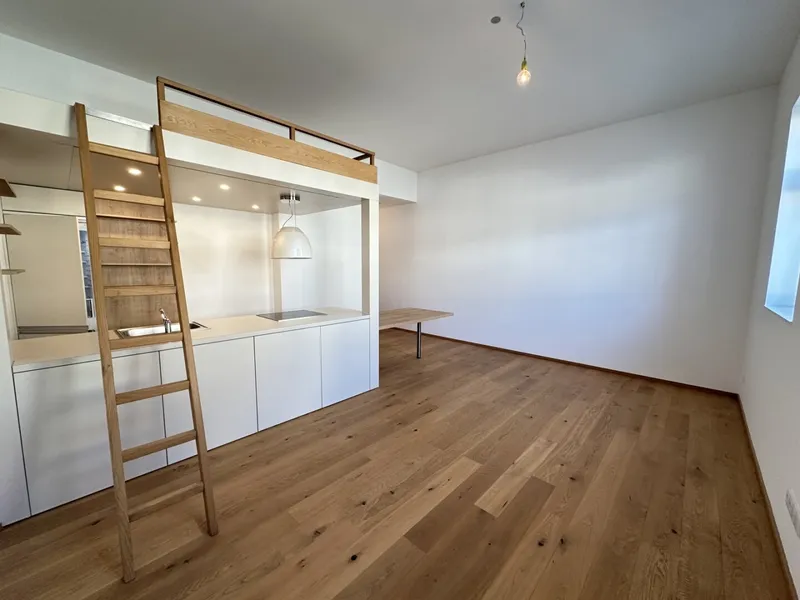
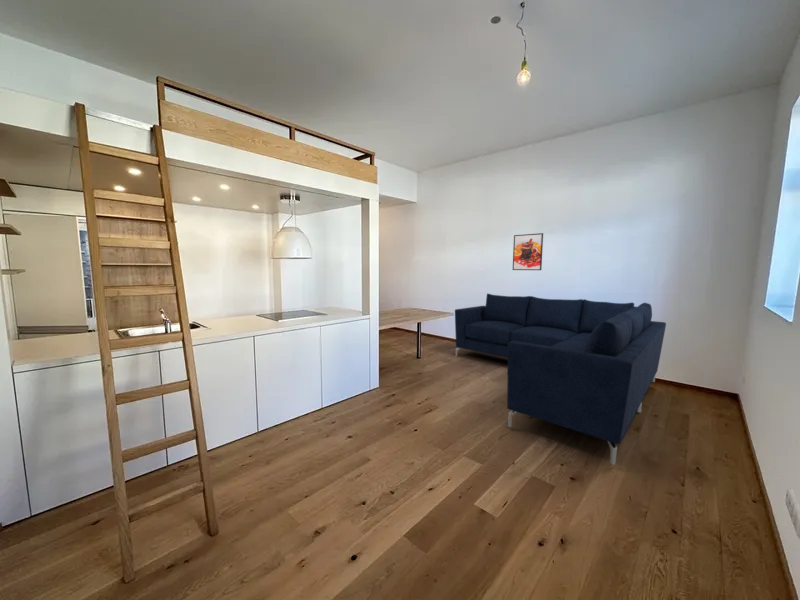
+ sofa (522, 342)
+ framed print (527, 252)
